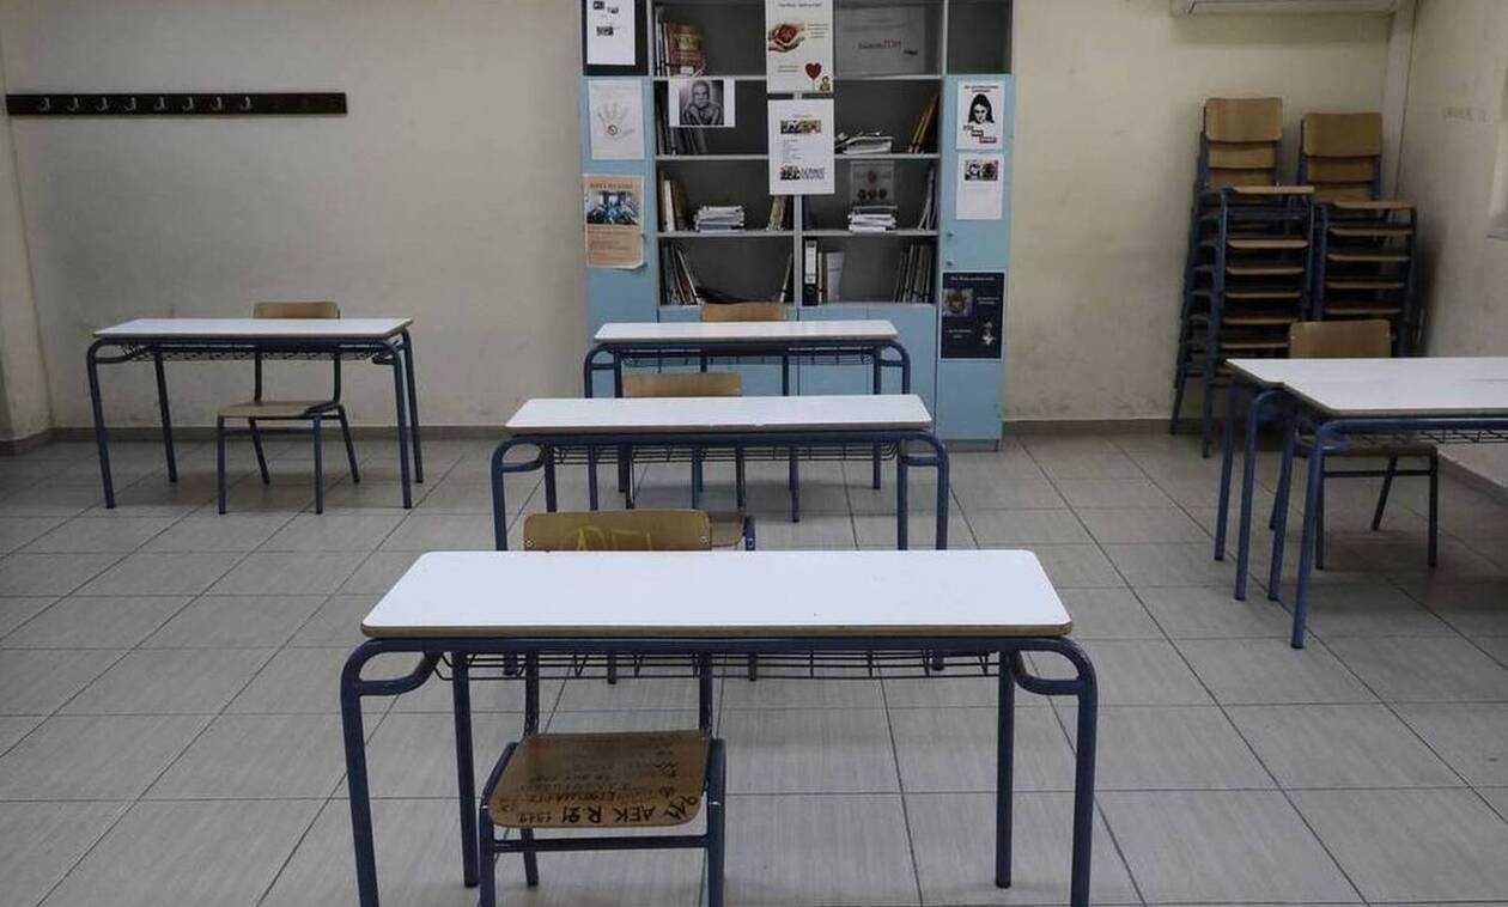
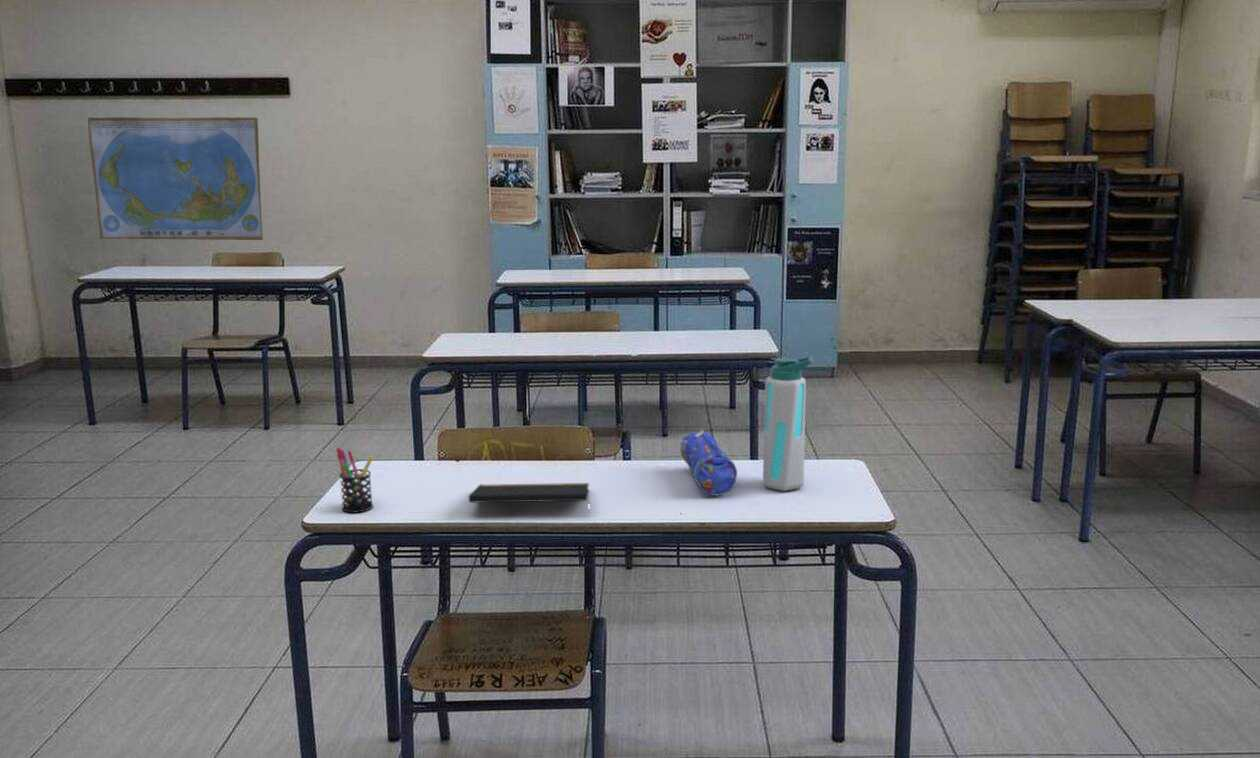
+ water bottle (788, 422)
+ pencil case (707, 460)
+ world map (177, 179)
+ pen holder (352, 479)
+ notepad (531, 492)
